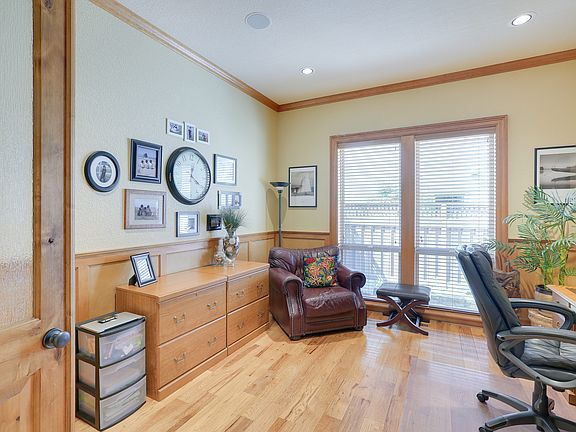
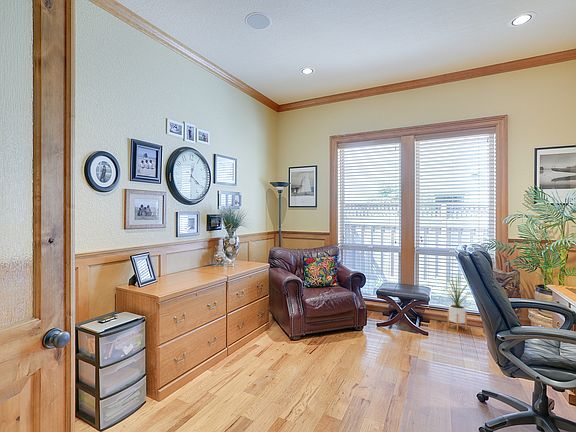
+ house plant (457, 299)
